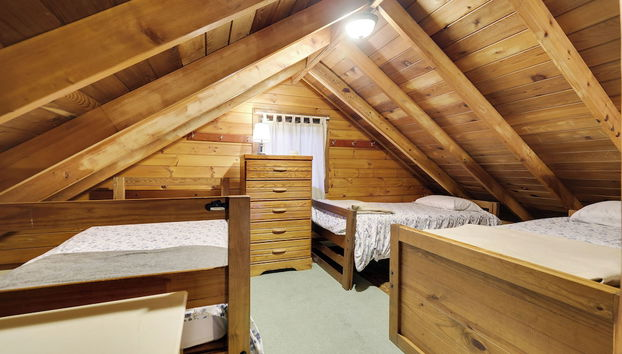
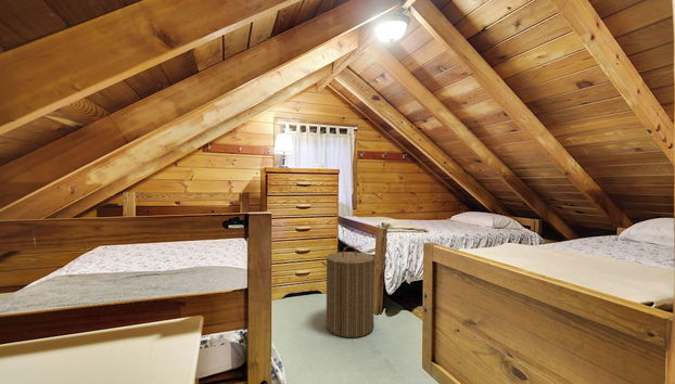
+ laundry hamper (349, 285)
